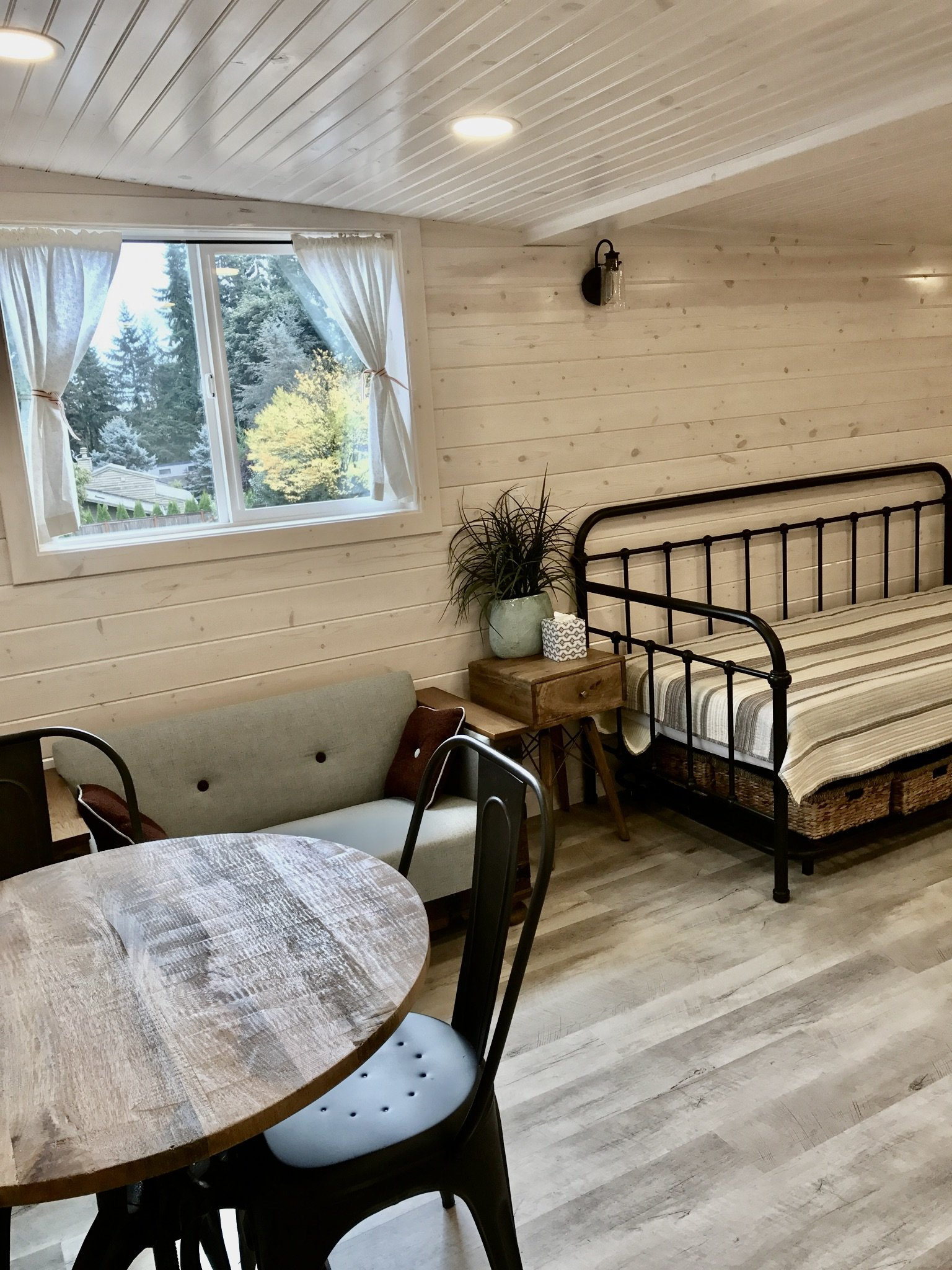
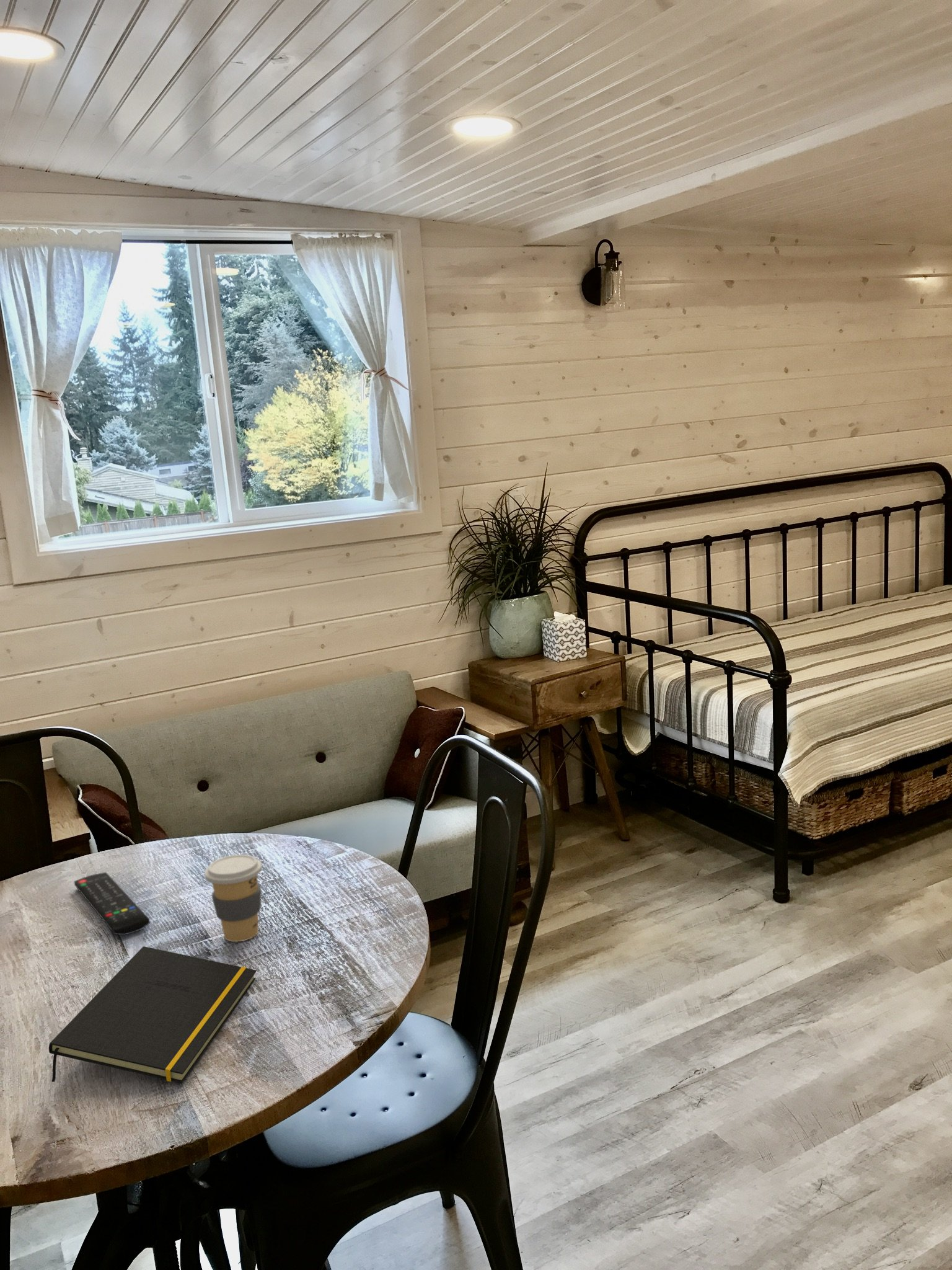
+ coffee cup (237, 899)
+ remote control (110, 902)
+ notepad (161, 1008)
